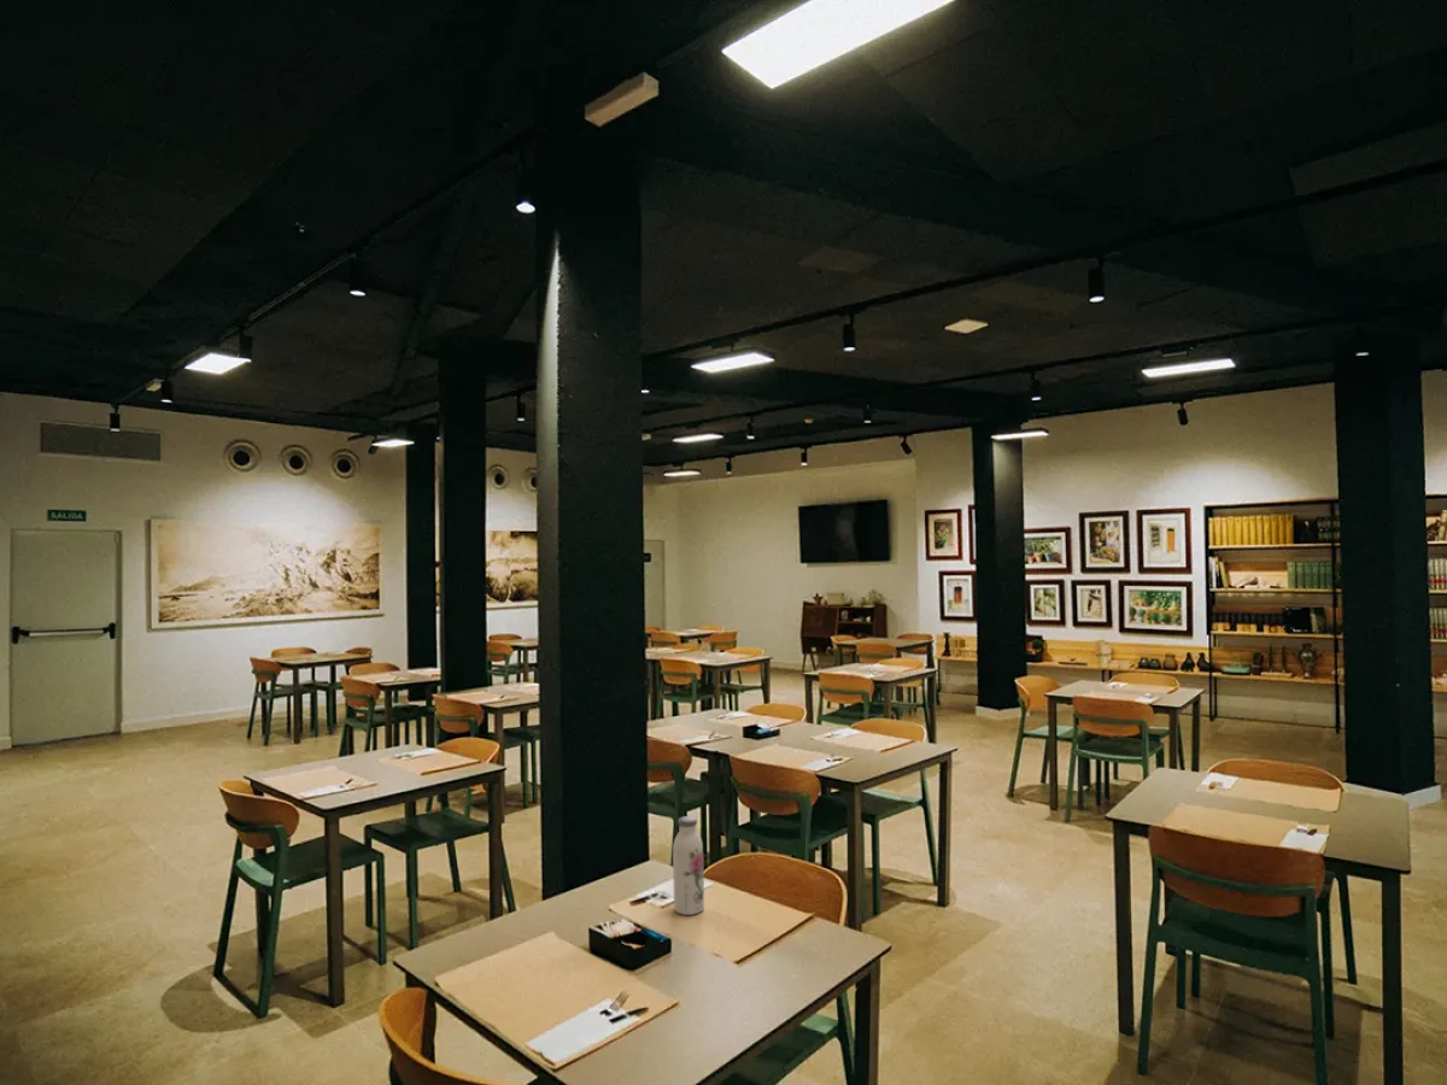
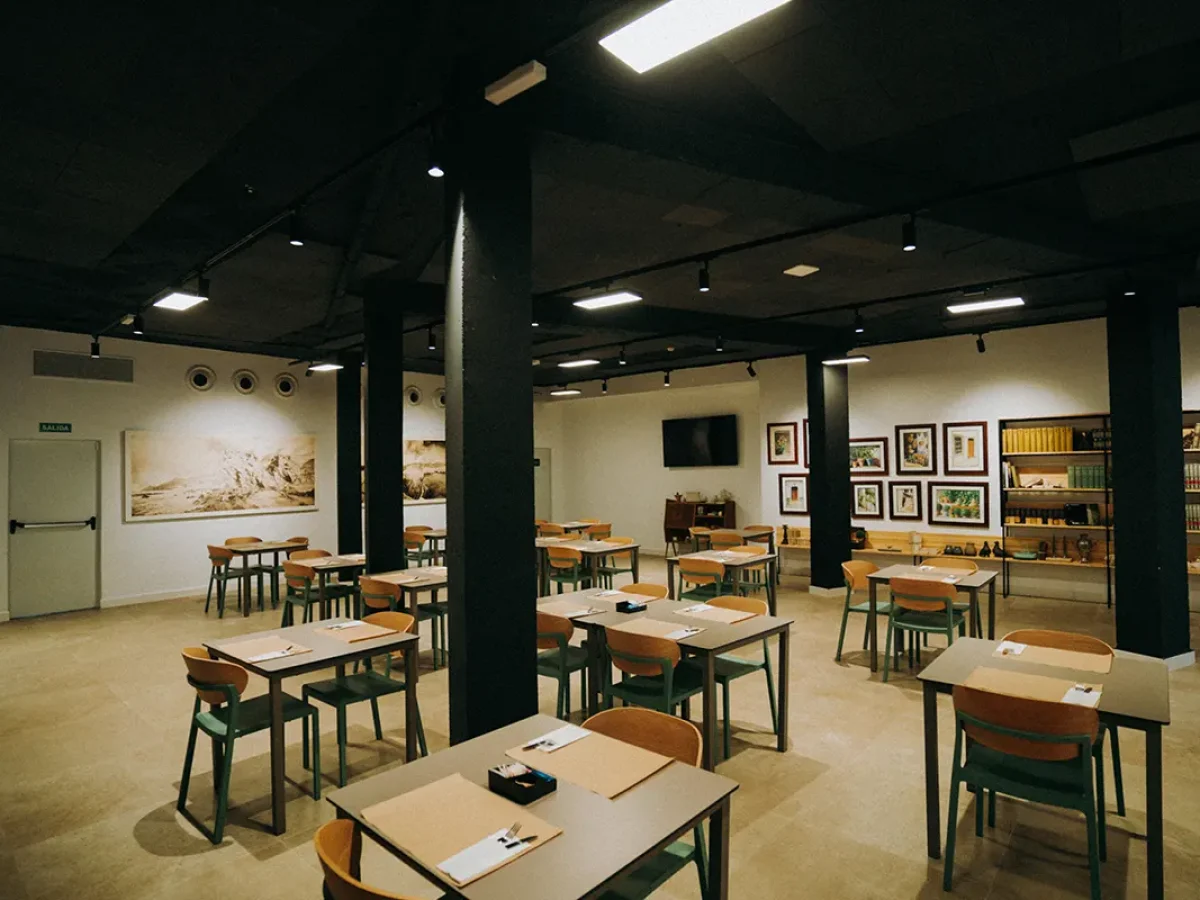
- water bottle (687, 863)
